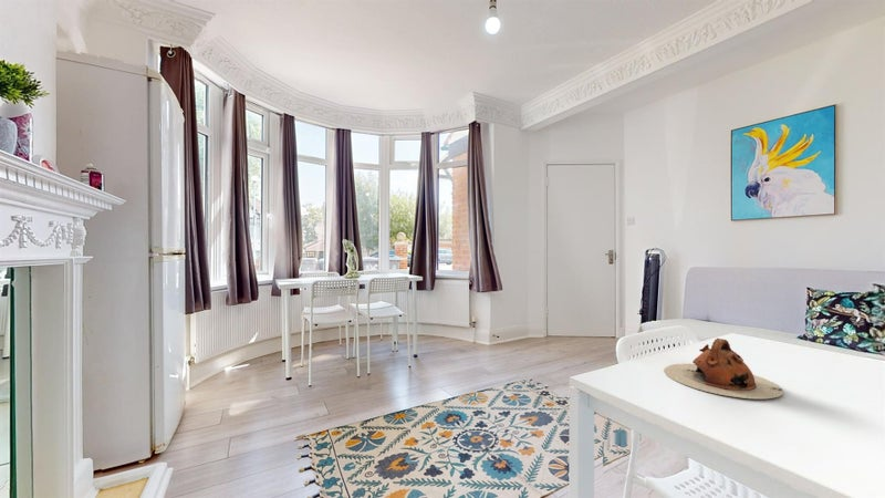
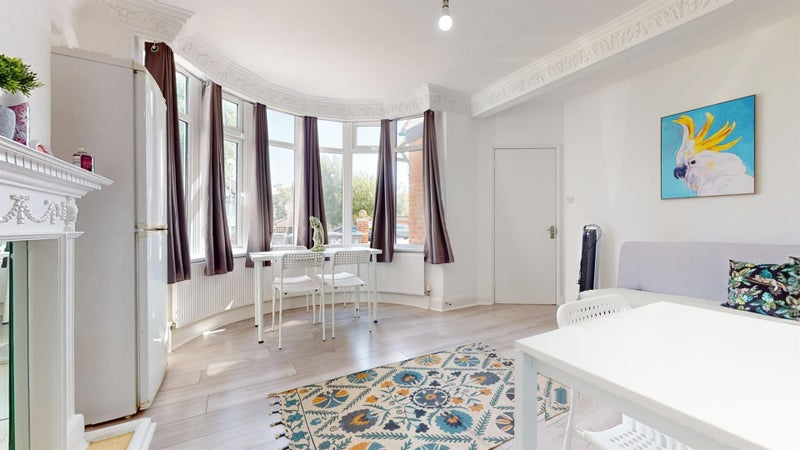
- teapot (718, 357)
